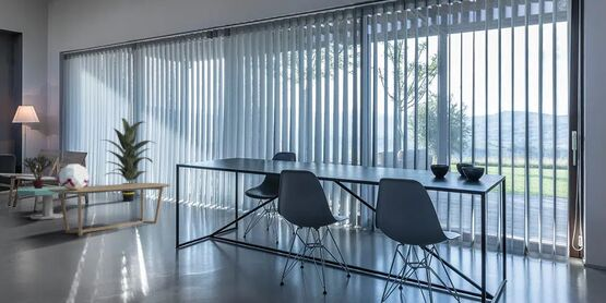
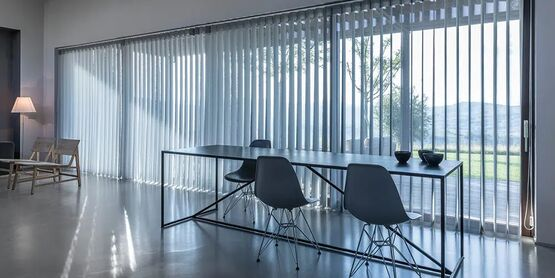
- indoor plant (128, 158)
- side table (47, 203)
- potted plant (38, 171)
- coffee table (114, 191)
- decorative sphere (73, 177)
